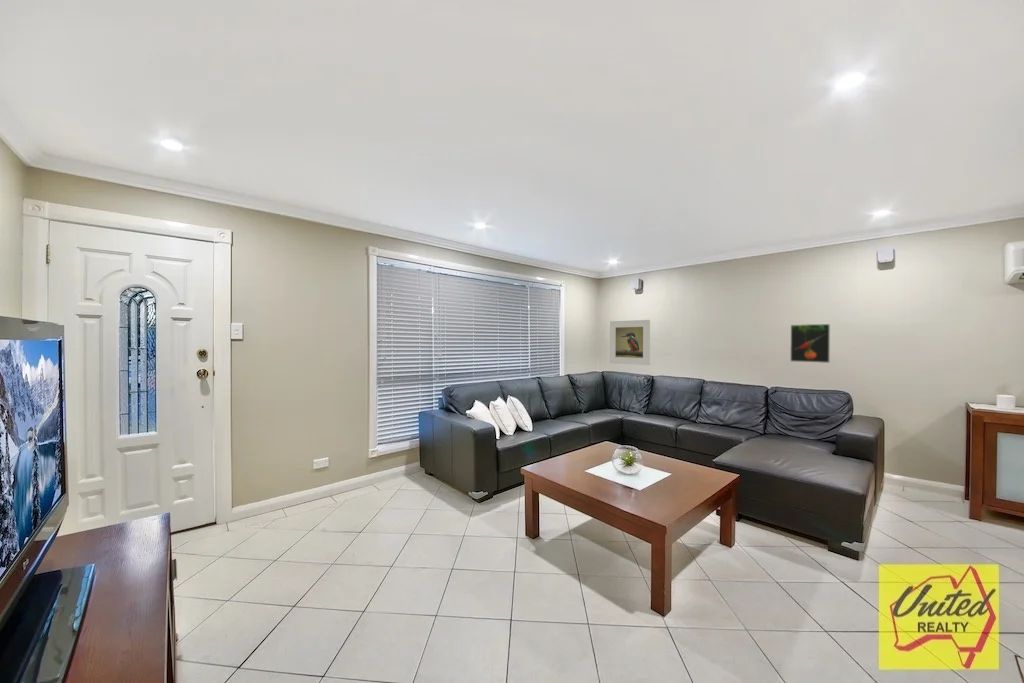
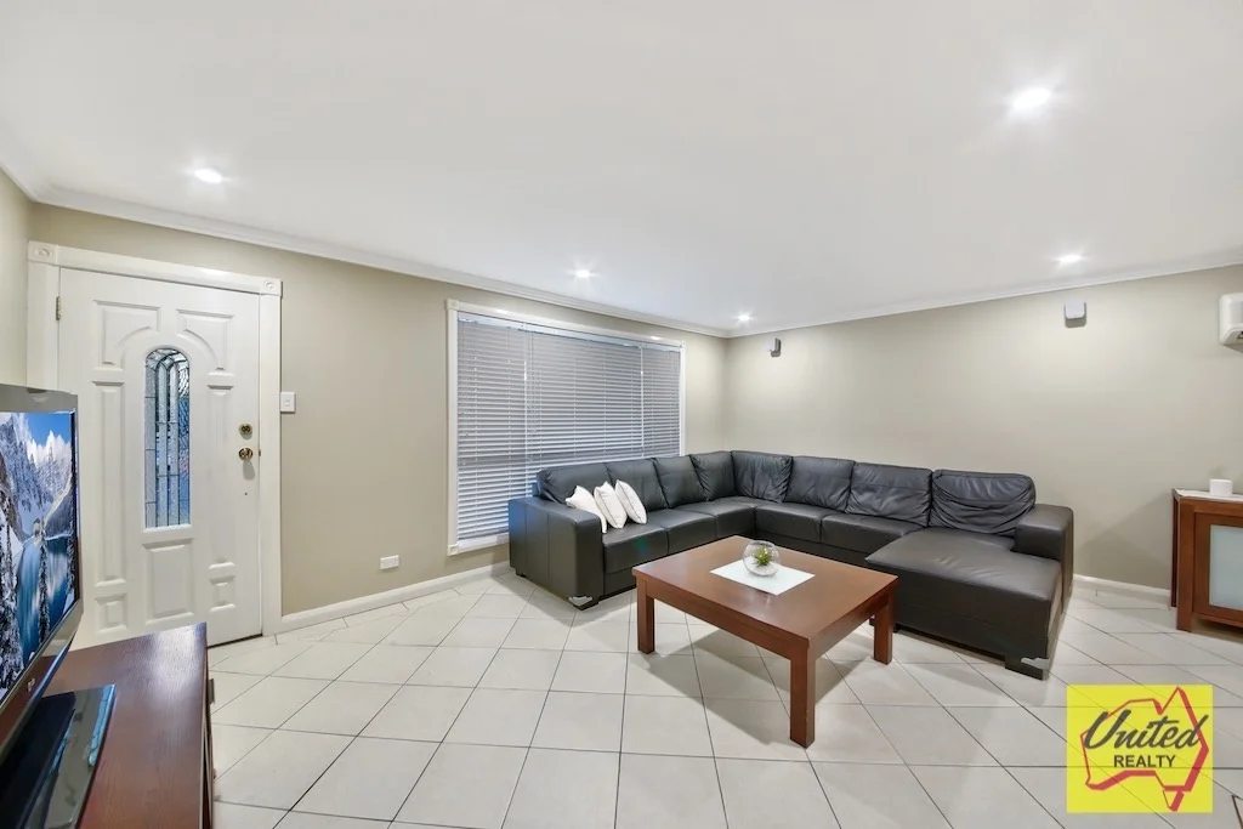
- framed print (629, 342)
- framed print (809, 343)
